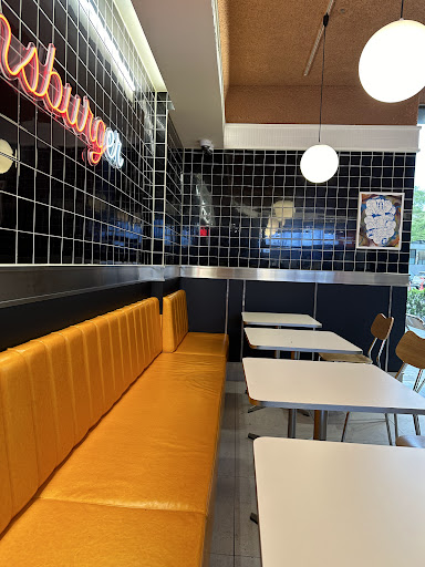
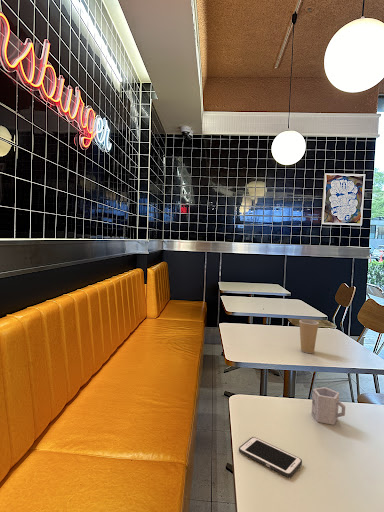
+ cup (328, 406)
+ cell phone (269, 455)
+ paper cup (308, 336)
